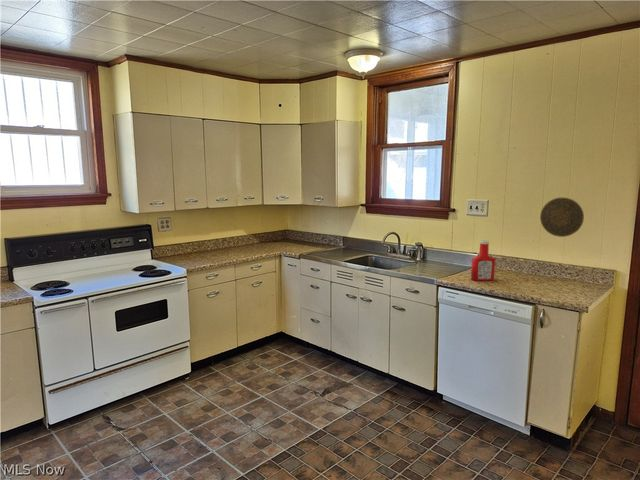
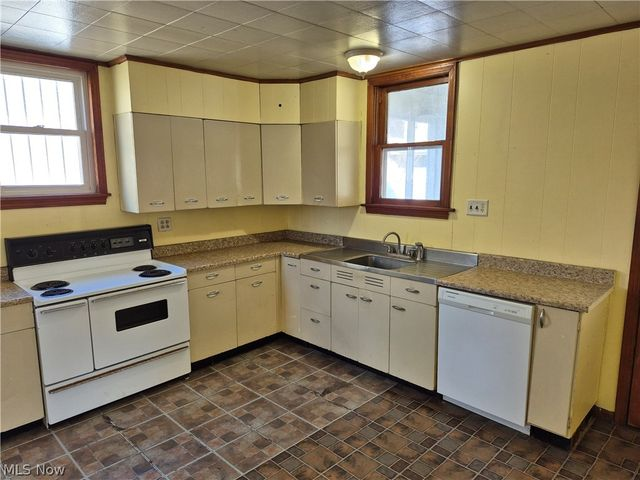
- soap bottle (483, 260)
- decorative plate (560, 217)
